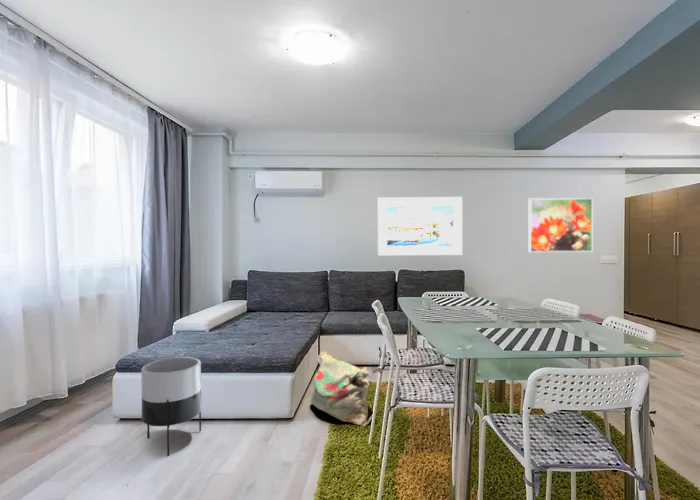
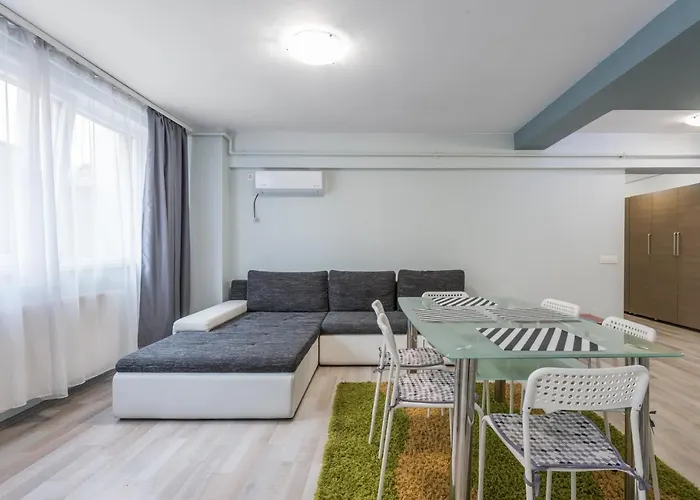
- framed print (419, 226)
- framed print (560, 225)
- planter (173, 402)
- bag (340, 385)
